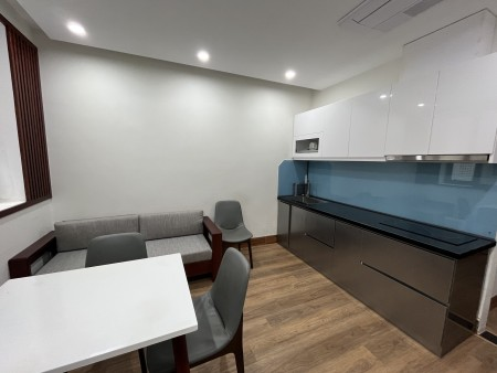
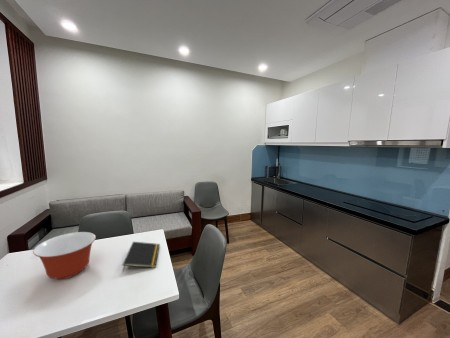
+ notepad (143, 253)
+ mixing bowl (68, 257)
